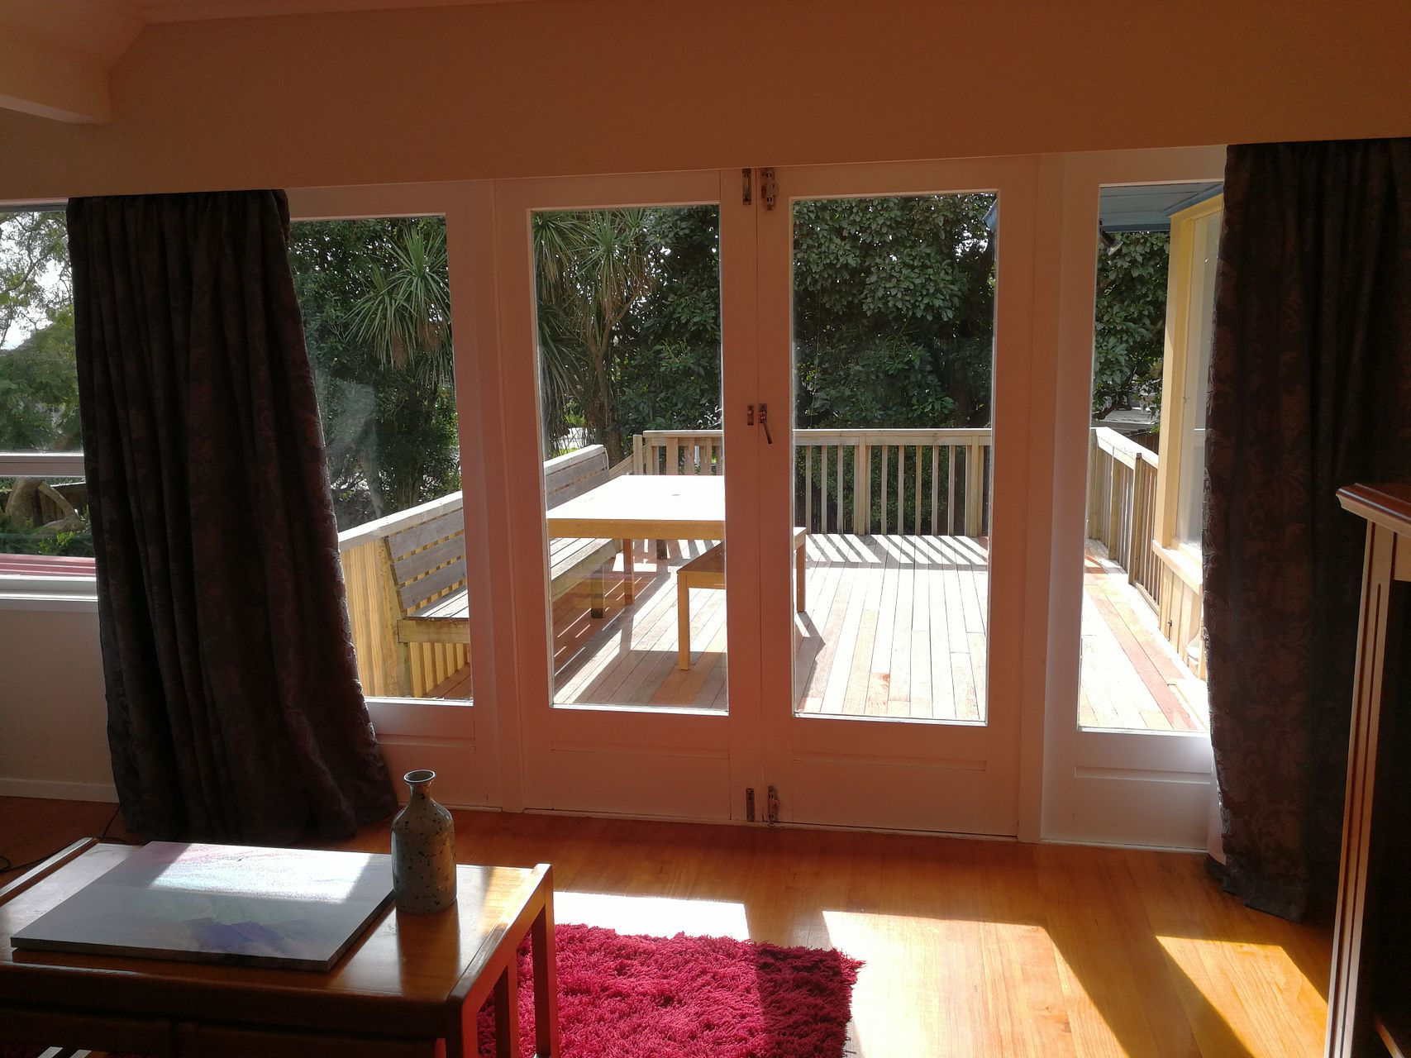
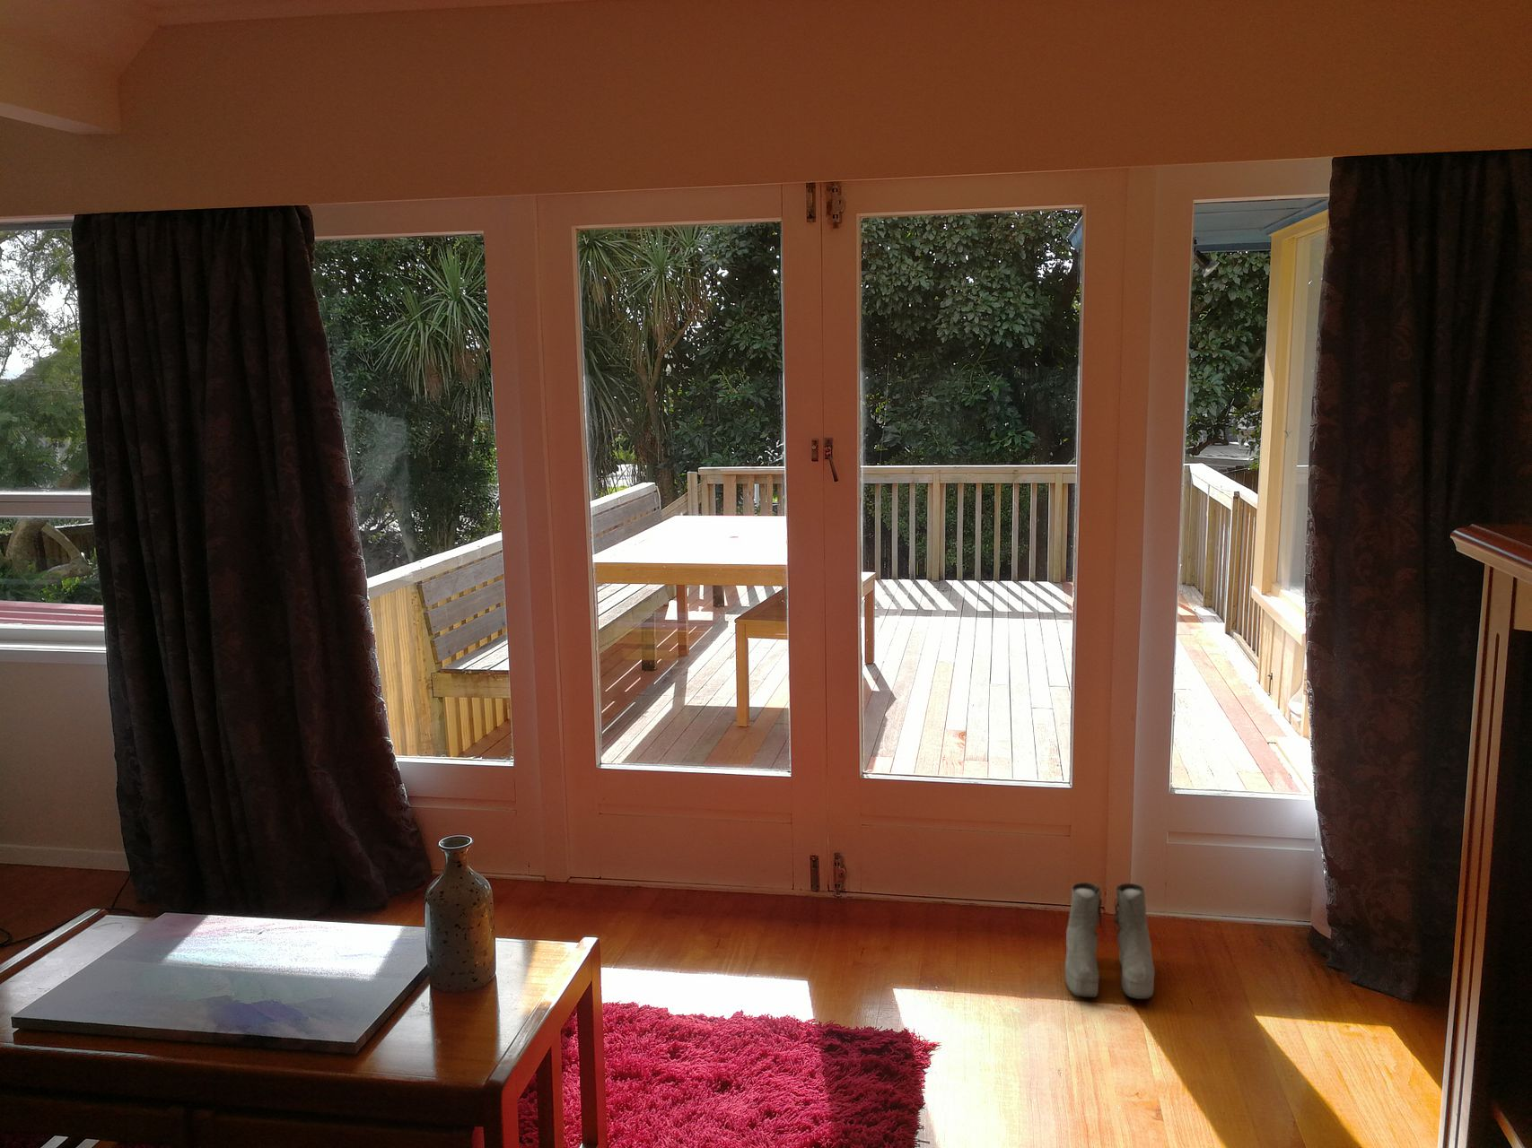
+ boots (1115, 932)
